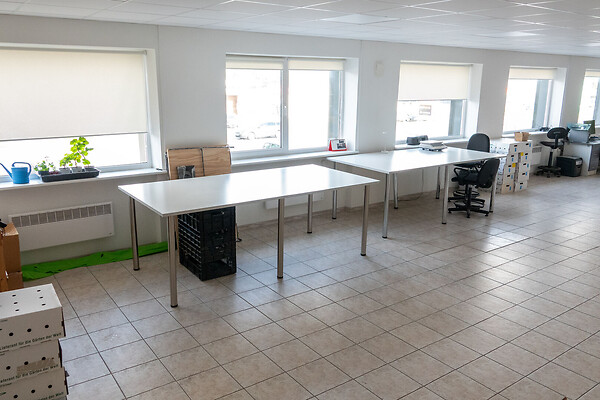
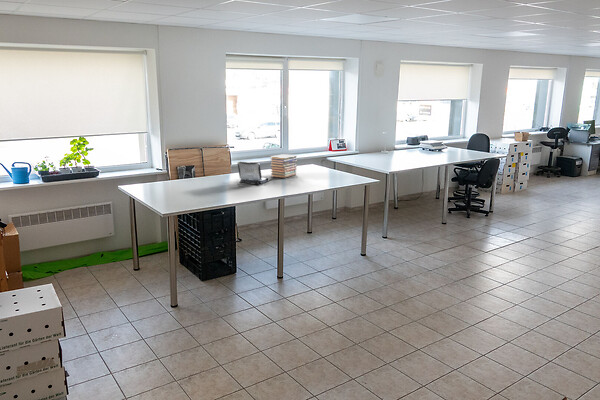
+ laptop (253, 171)
+ book stack (283, 165)
